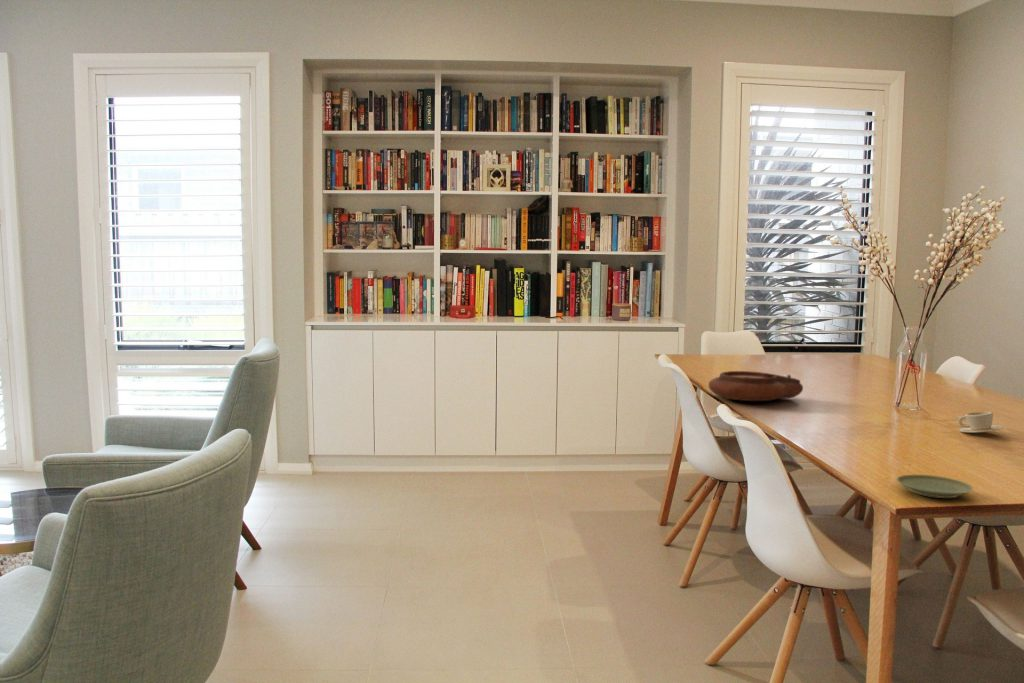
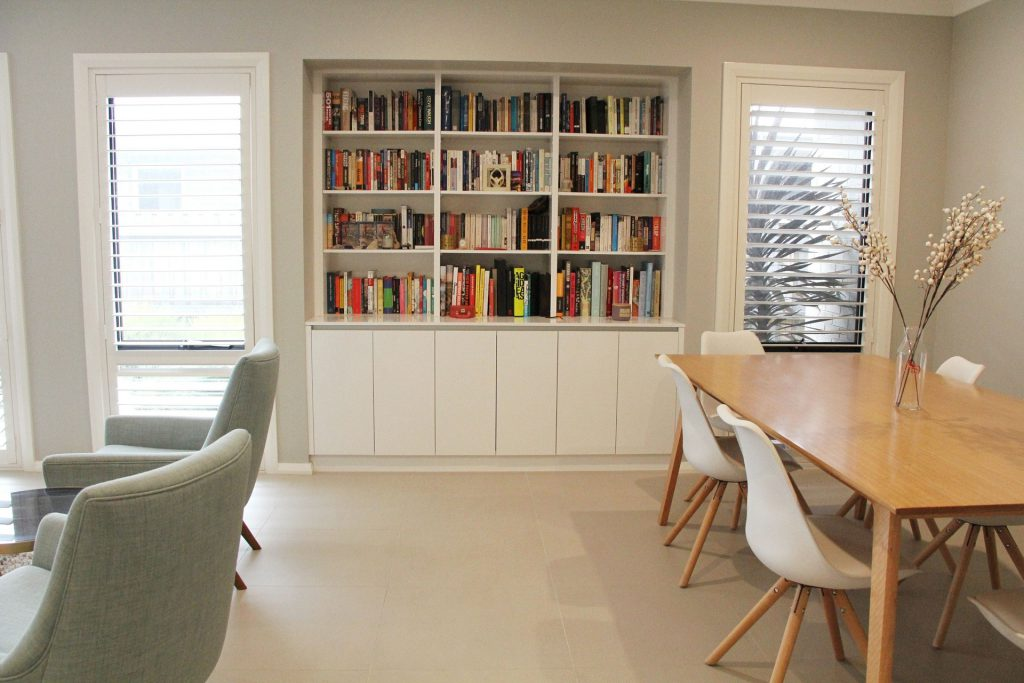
- cup (980, 422)
- plate (933, 487)
- plate (753, 386)
